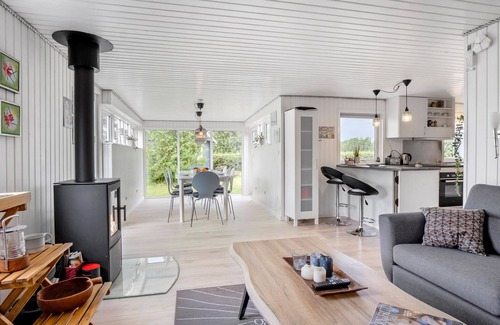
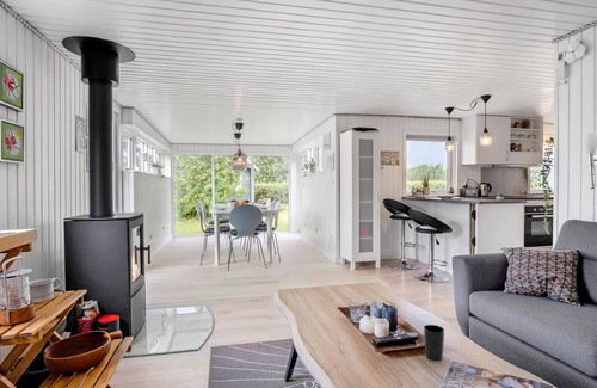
+ cup (433, 343)
